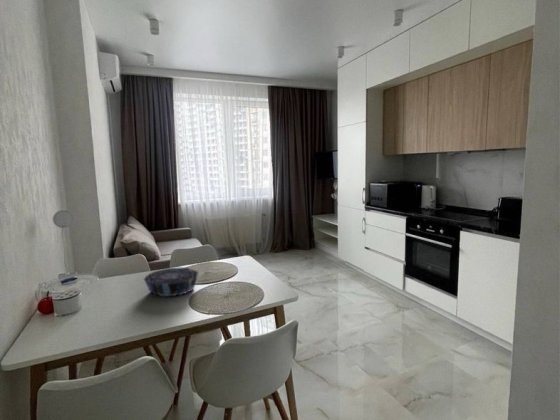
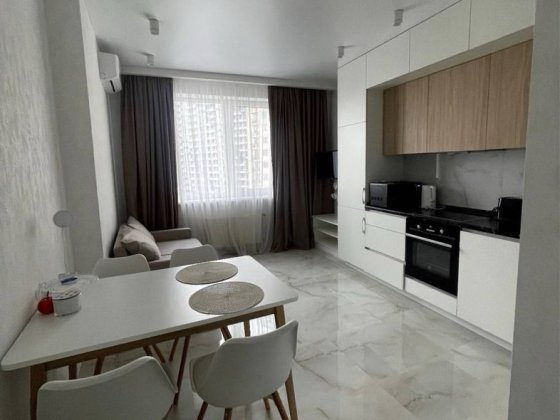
- decorative bowl (172, 282)
